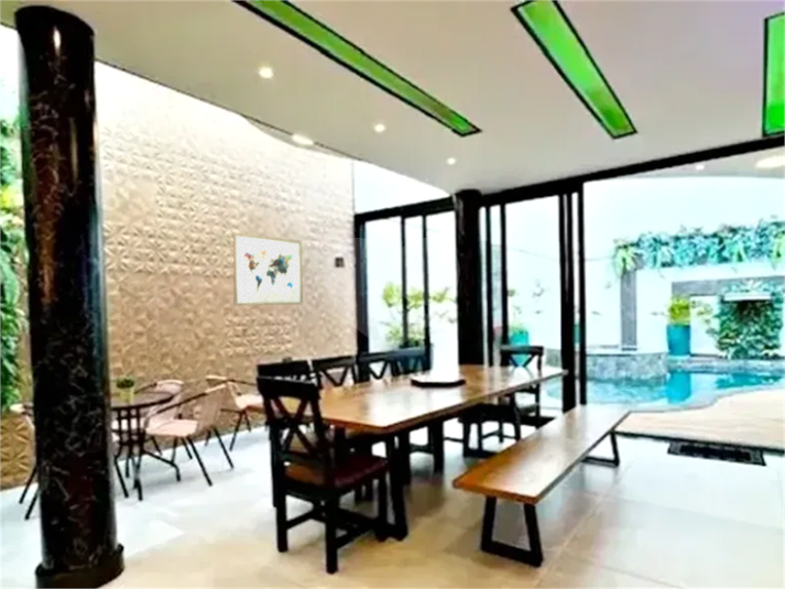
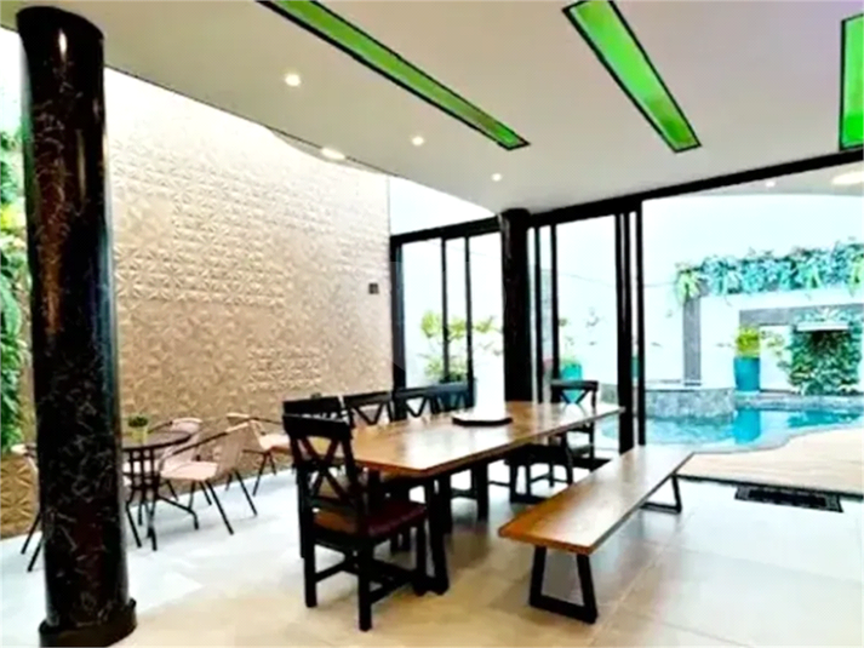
- wall art (270, 271)
